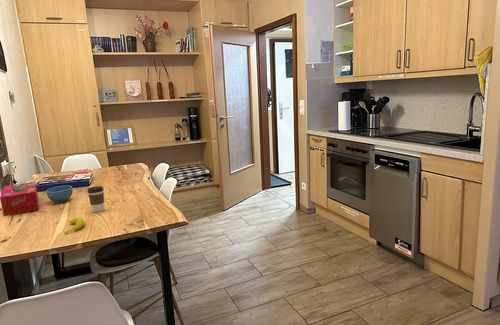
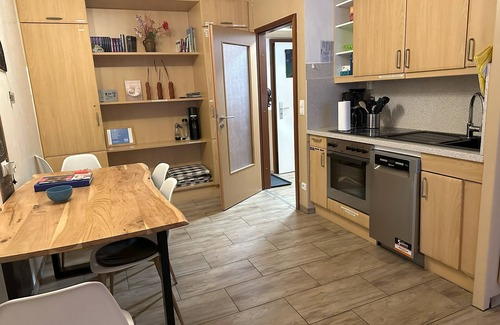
- banana (74, 223)
- tissue box (20, 197)
- coffee cup (96, 199)
